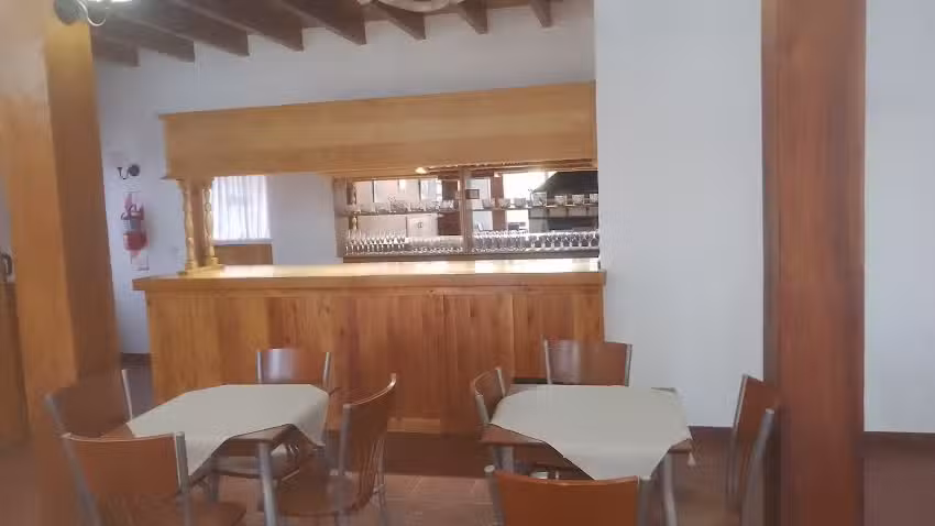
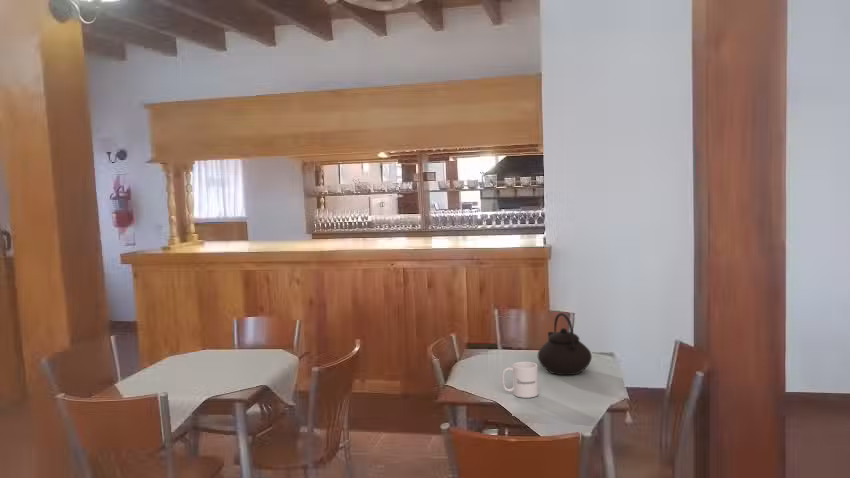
+ mug (519, 379)
+ teapot (561, 340)
